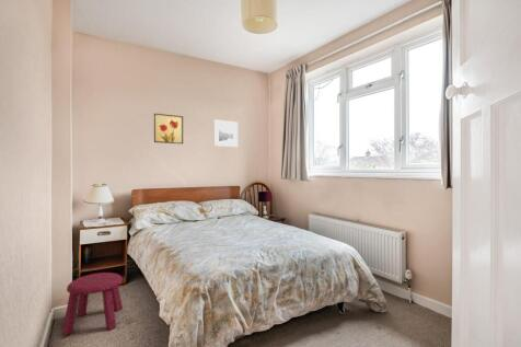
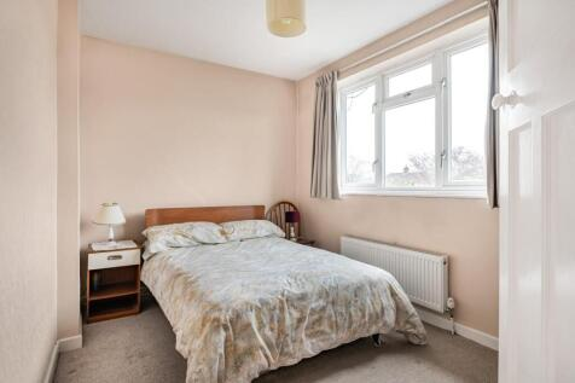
- wall art (169, 128)
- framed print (225, 134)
- stool (95, 292)
